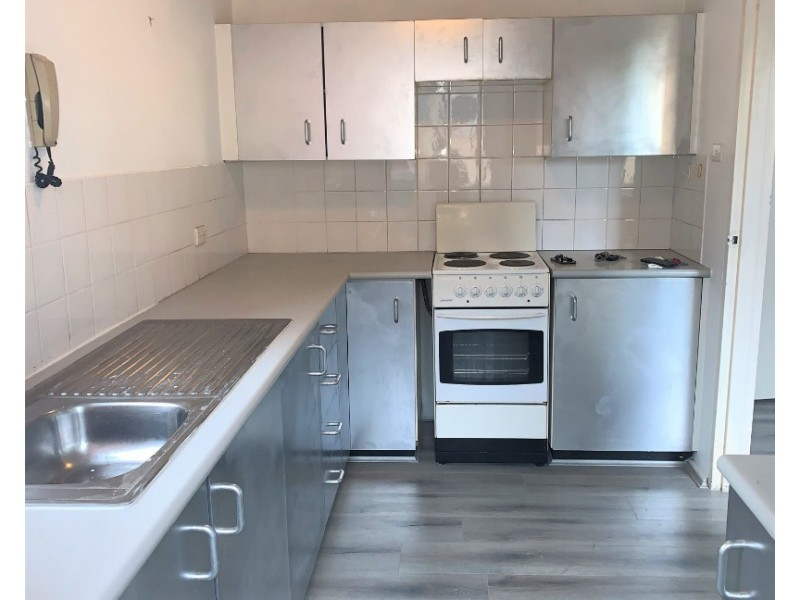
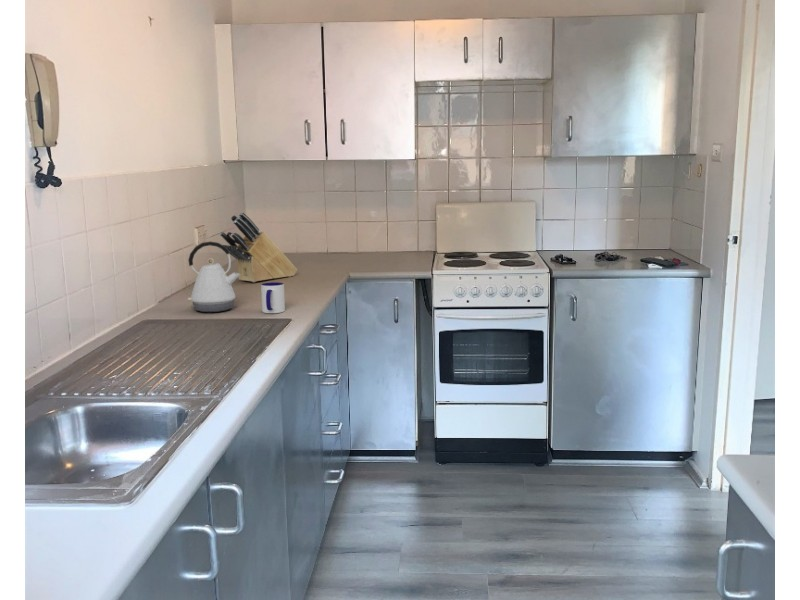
+ mug (271, 298)
+ knife block (258, 245)
+ kettle (213, 275)
